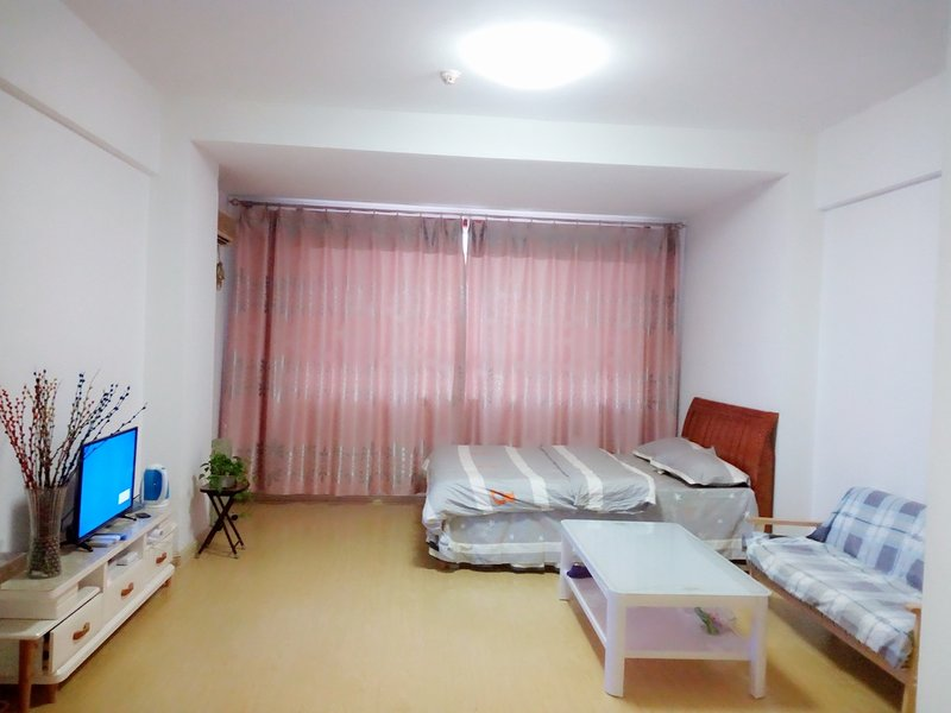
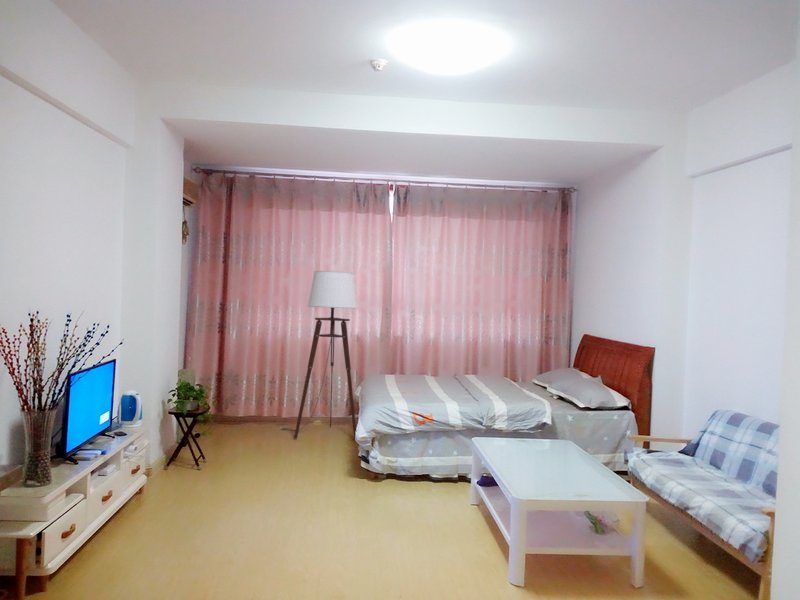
+ floor lamp (315, 352)
